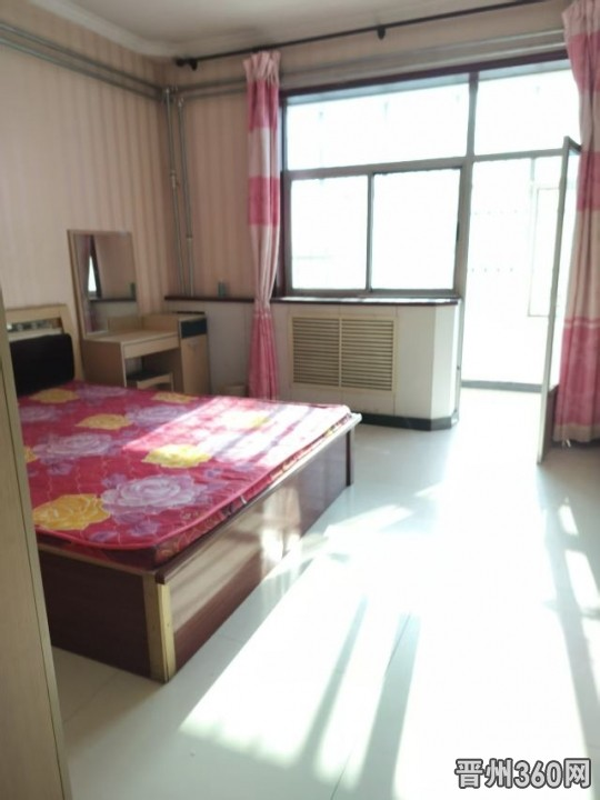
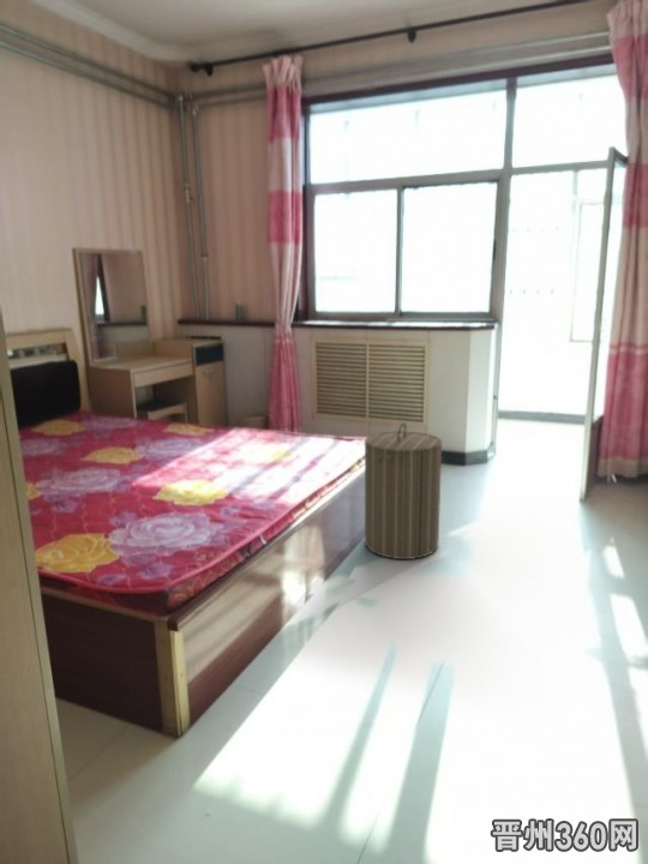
+ laundry hamper (402, 484)
